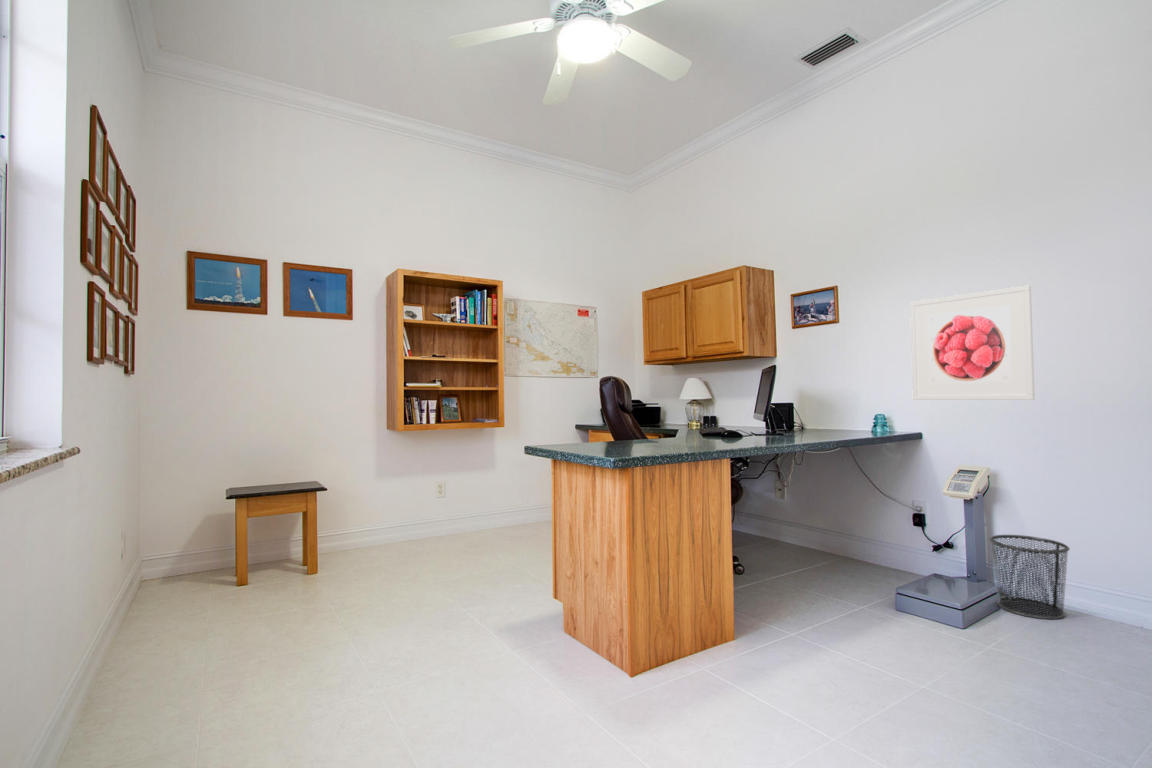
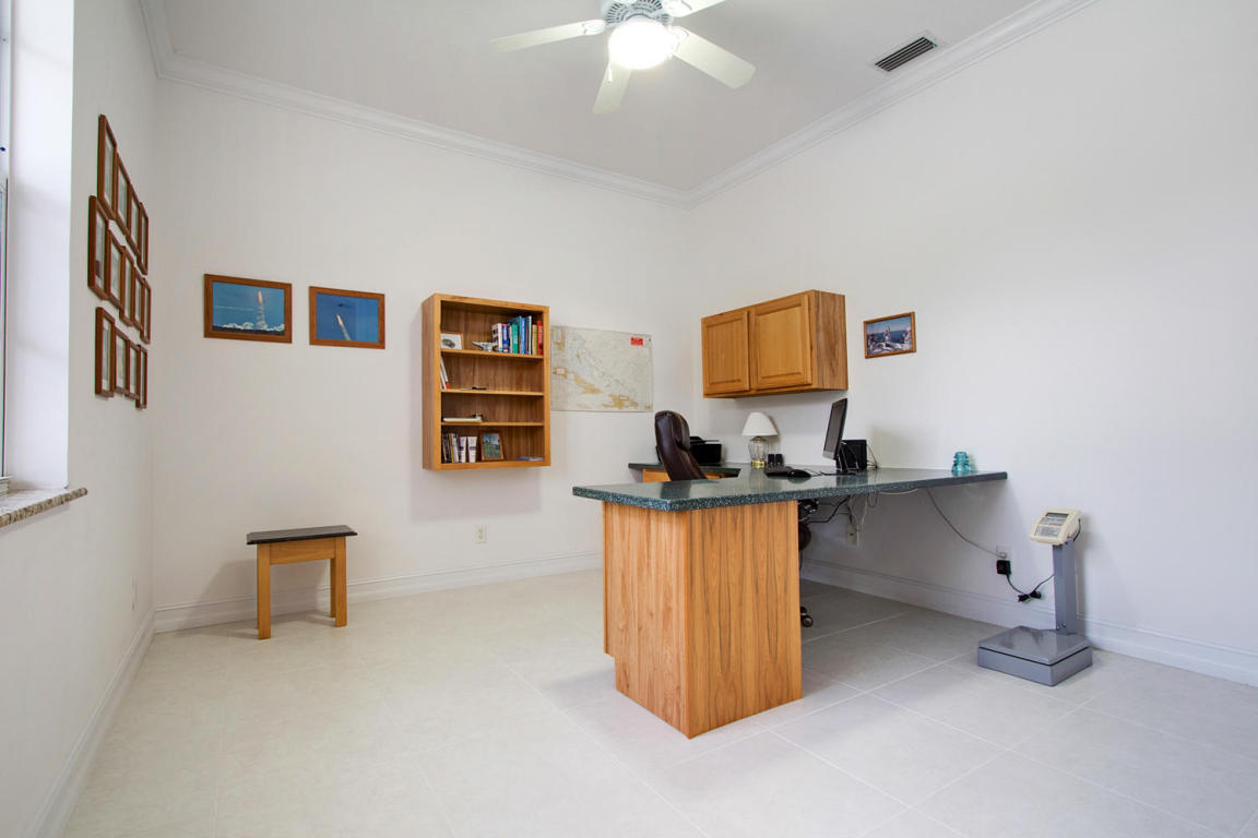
- waste bin (1029, 575)
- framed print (967, 347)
